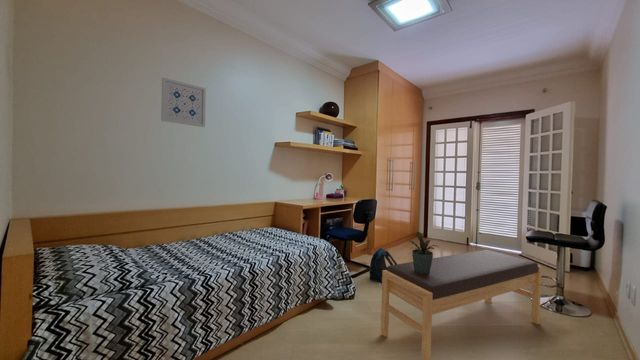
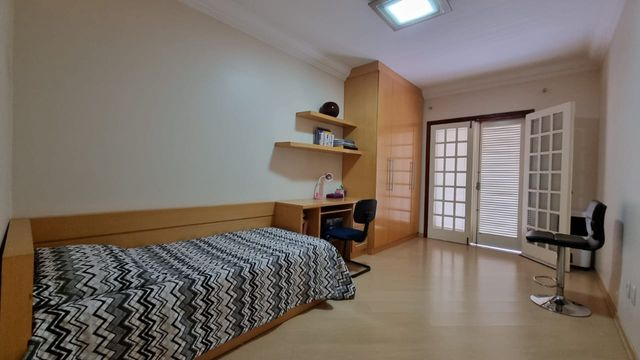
- potted plant (423, 251)
- bench (464, 296)
- wall art (184, 103)
- backpack (384, 264)
